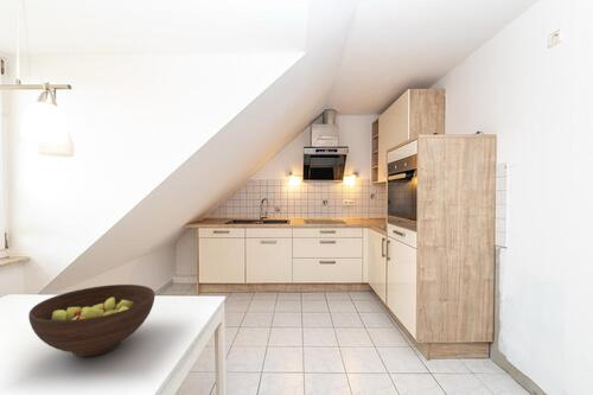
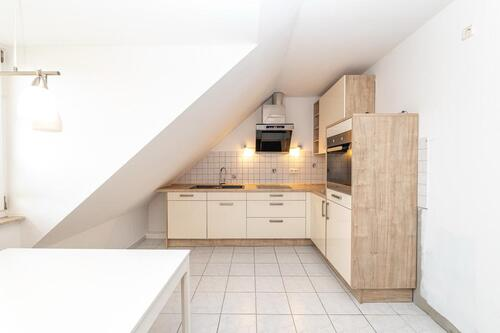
- fruit bowl (97, 323)
